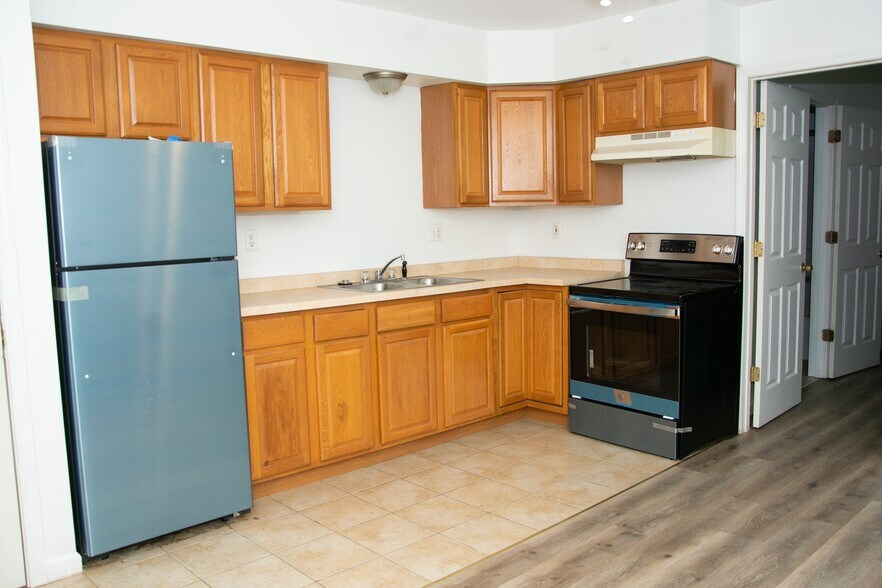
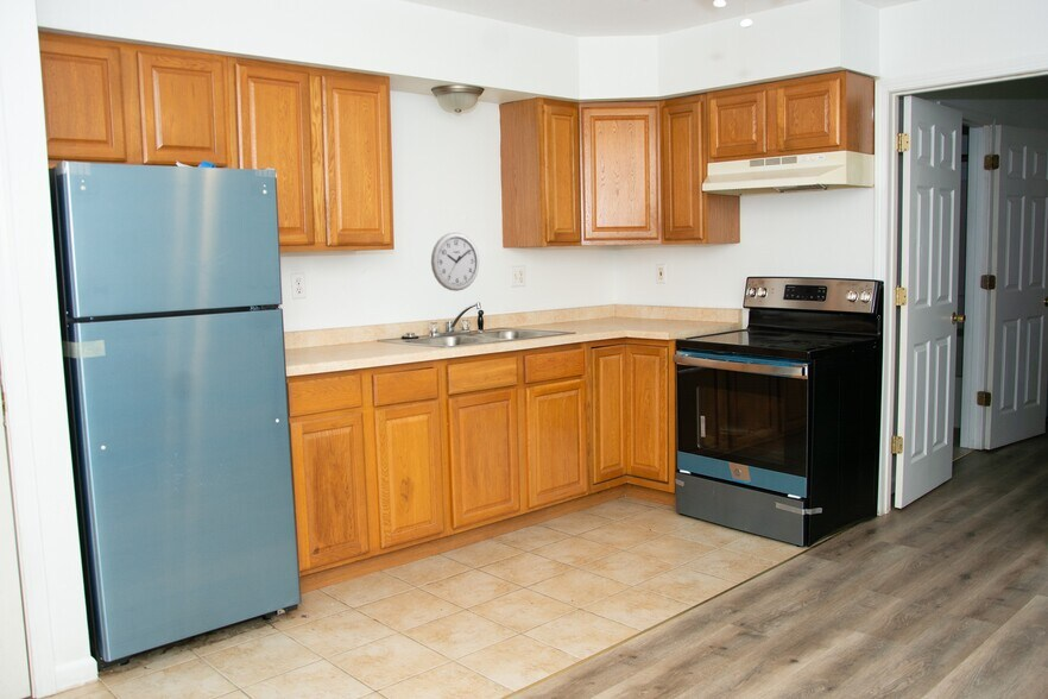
+ wall clock (456, 262)
